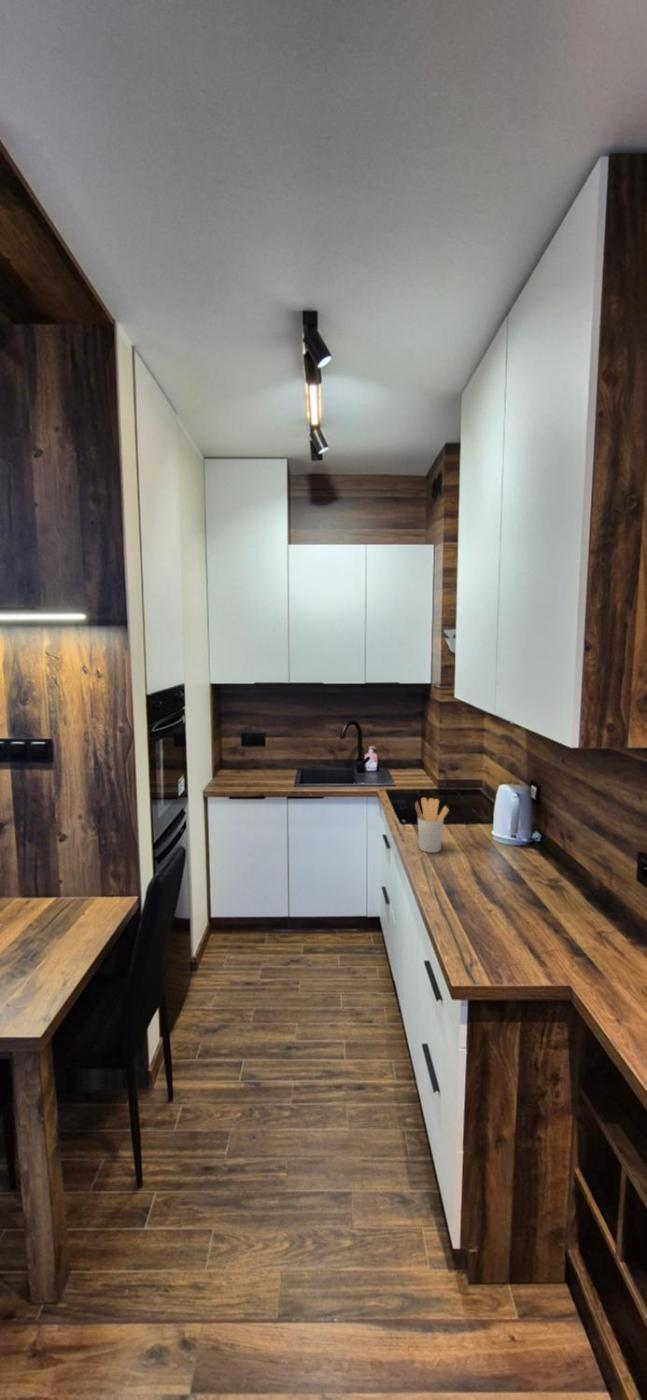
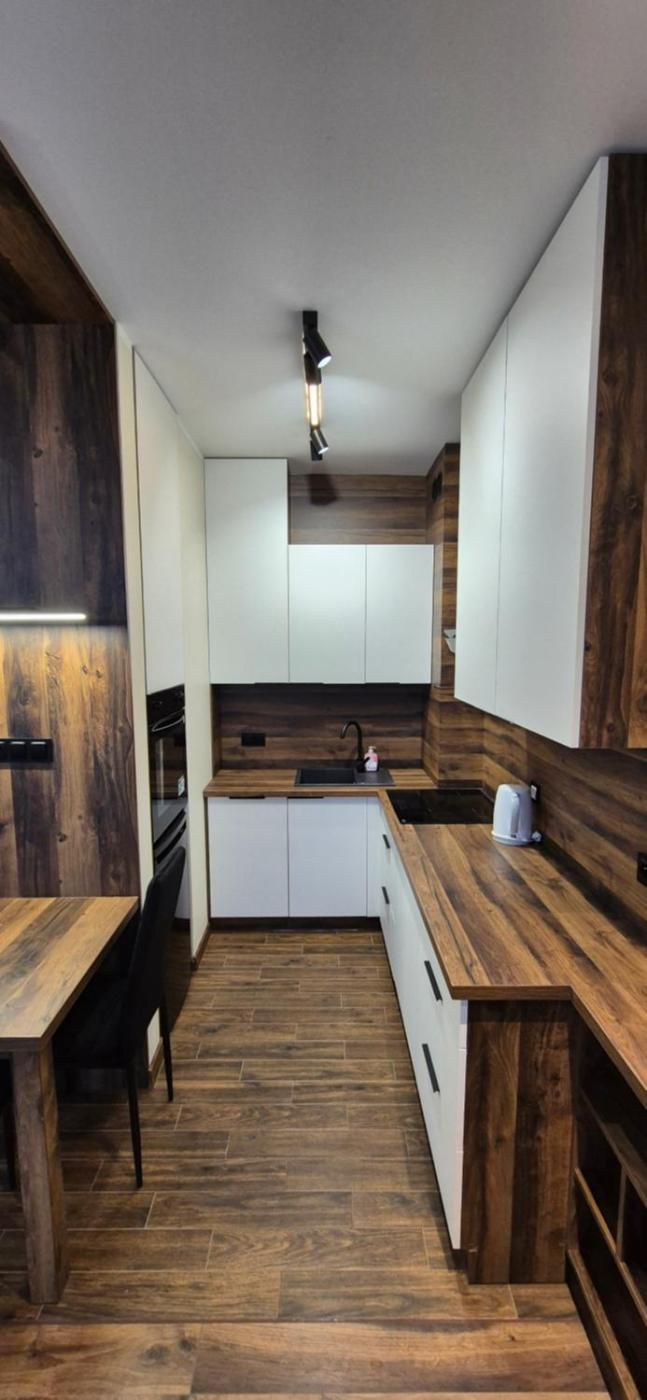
- utensil holder (430, 823)
